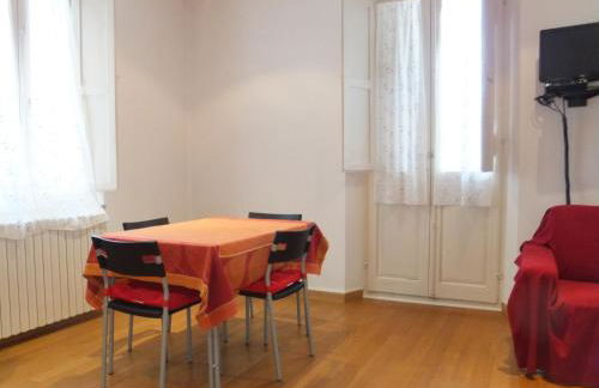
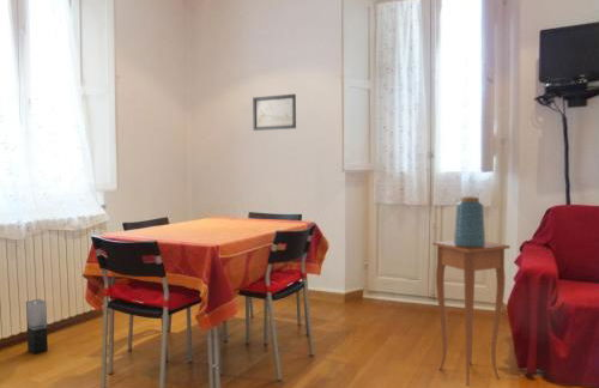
+ vase (36, 326)
+ side table (468, 309)
+ vase (470, 220)
+ wall art (273, 113)
